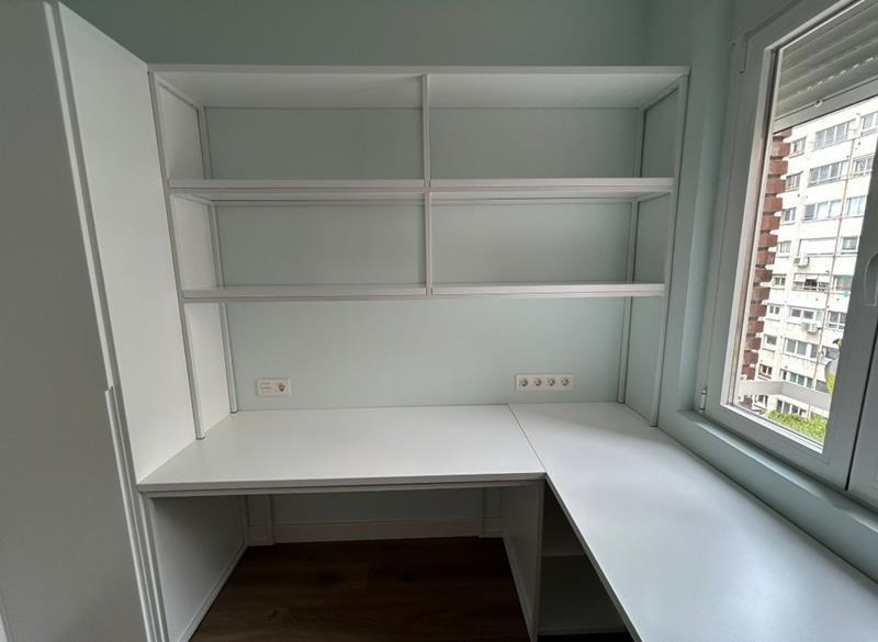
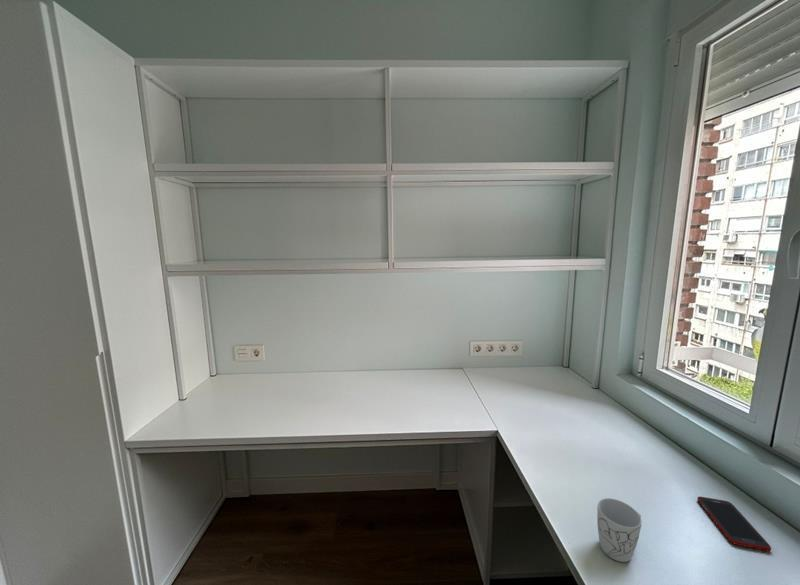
+ mug (621, 529)
+ cell phone (730, 521)
